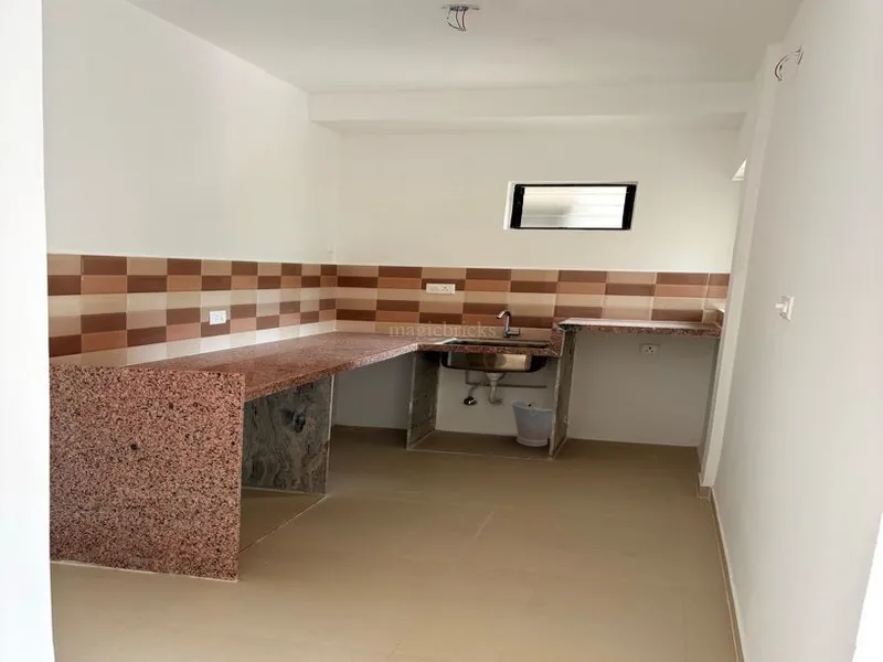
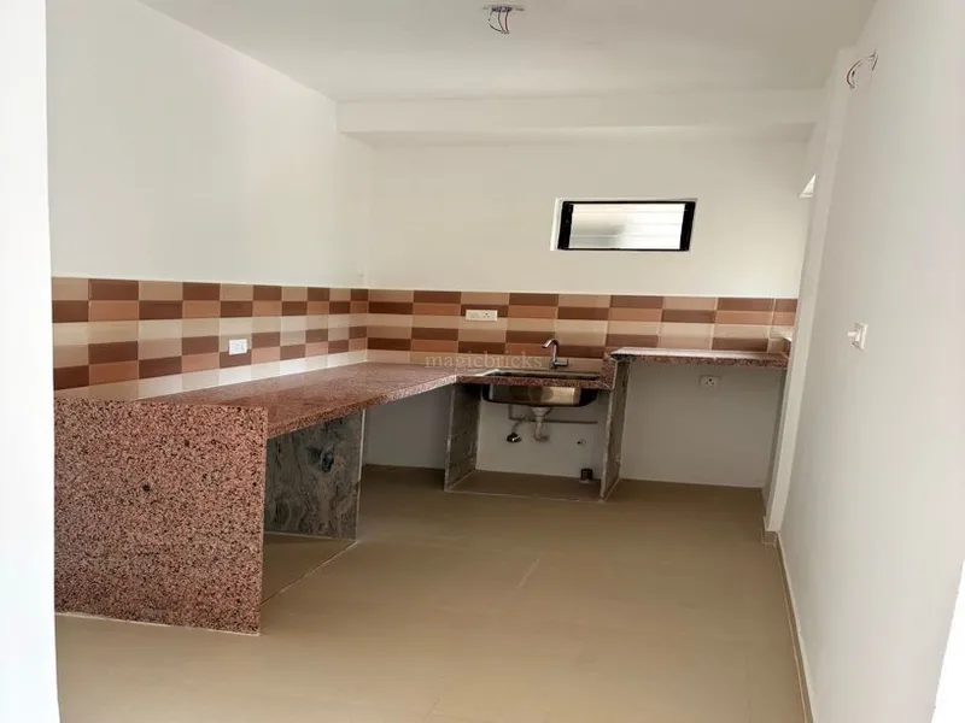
- bucket (533, 420)
